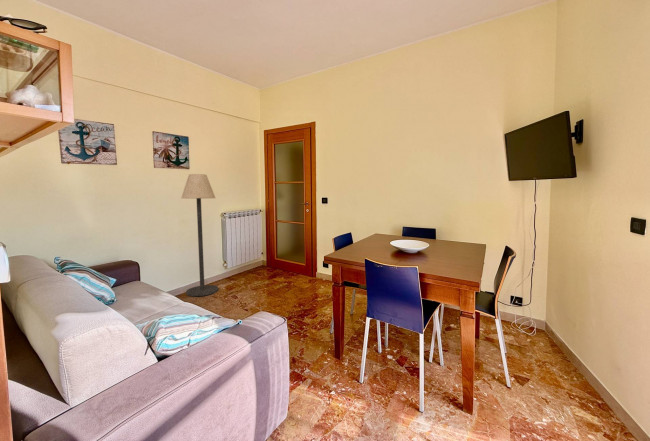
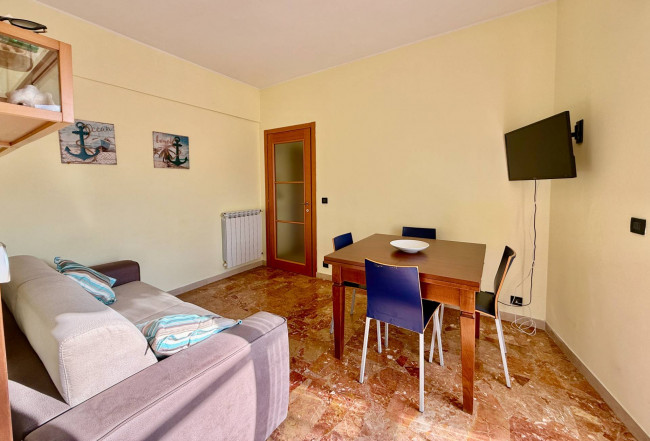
- floor lamp (200, 233)
